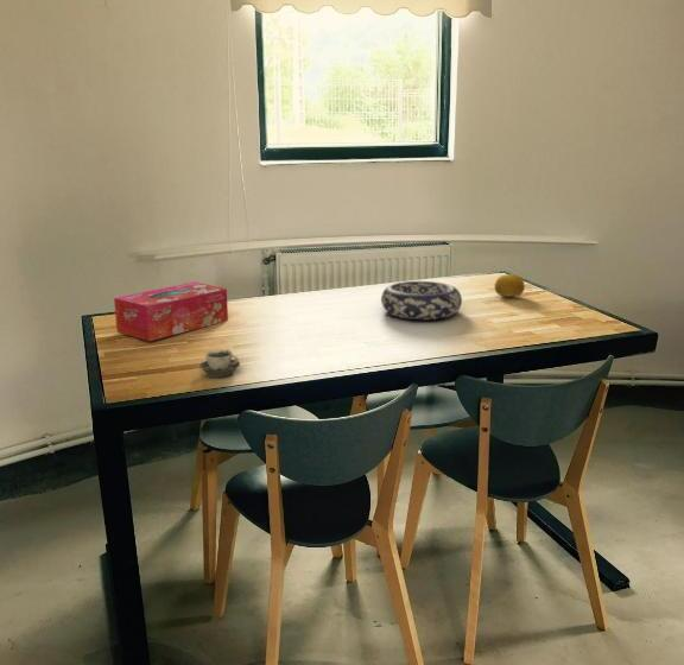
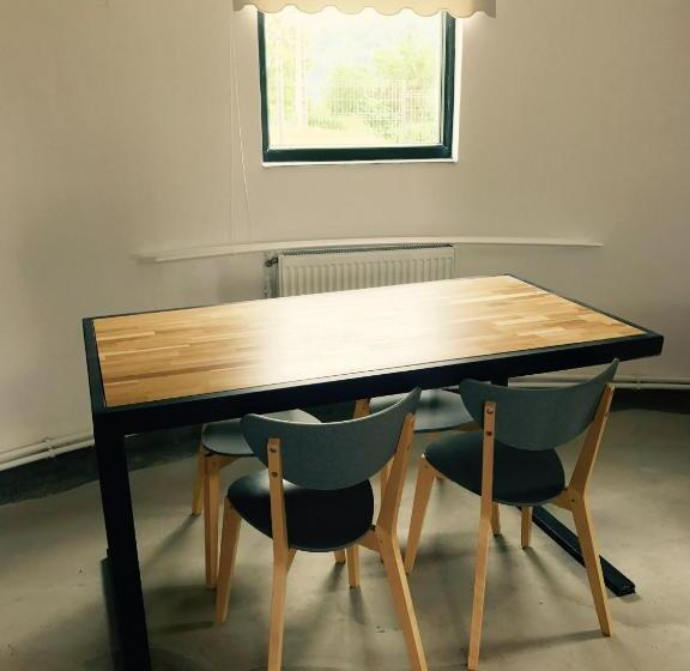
- decorative bowl (420, 299)
- fruit (509, 285)
- tissue box (172, 309)
- cup (220, 363)
